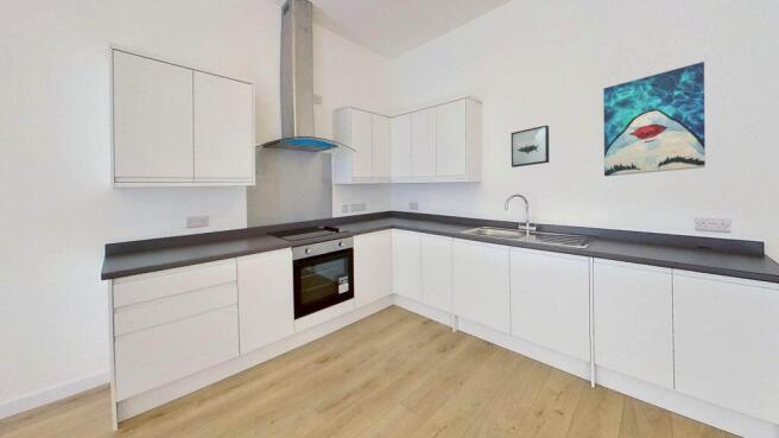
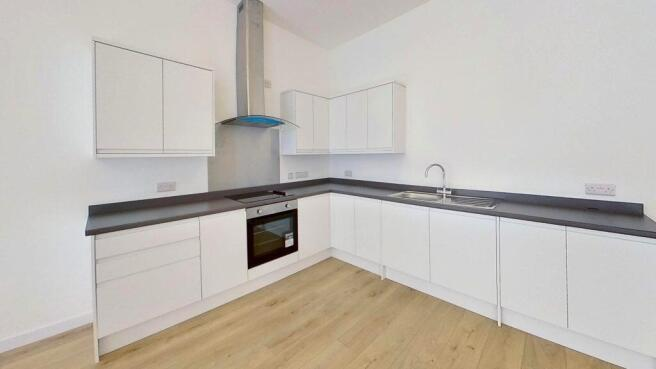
- wall art (650, 123)
- wall art (528, 147)
